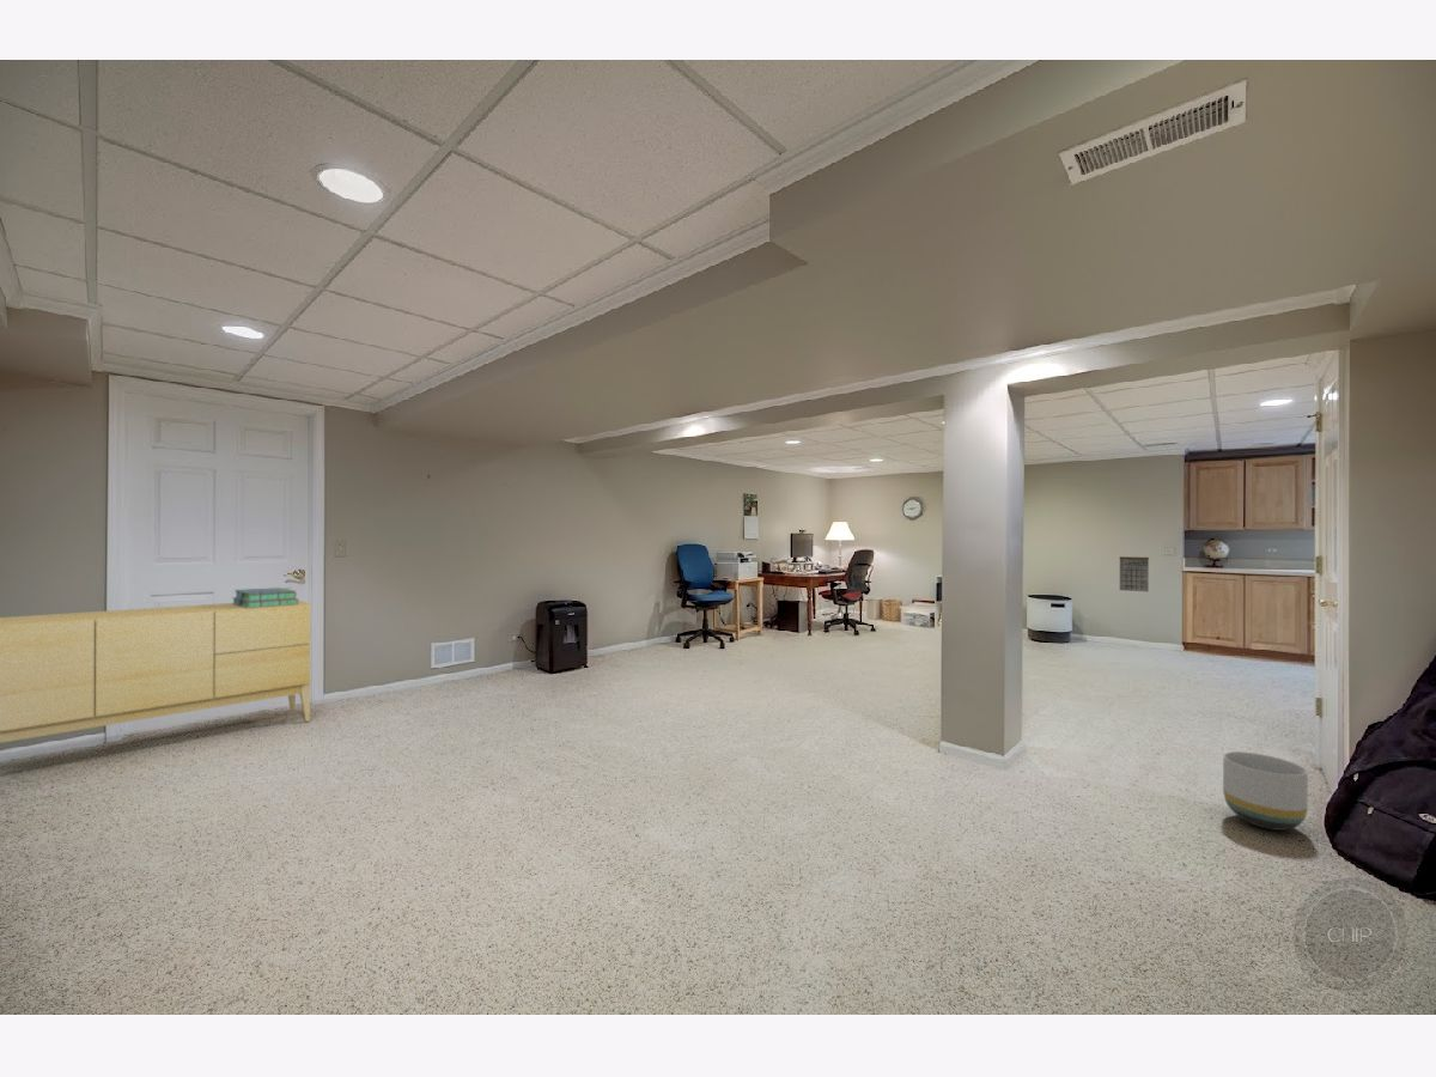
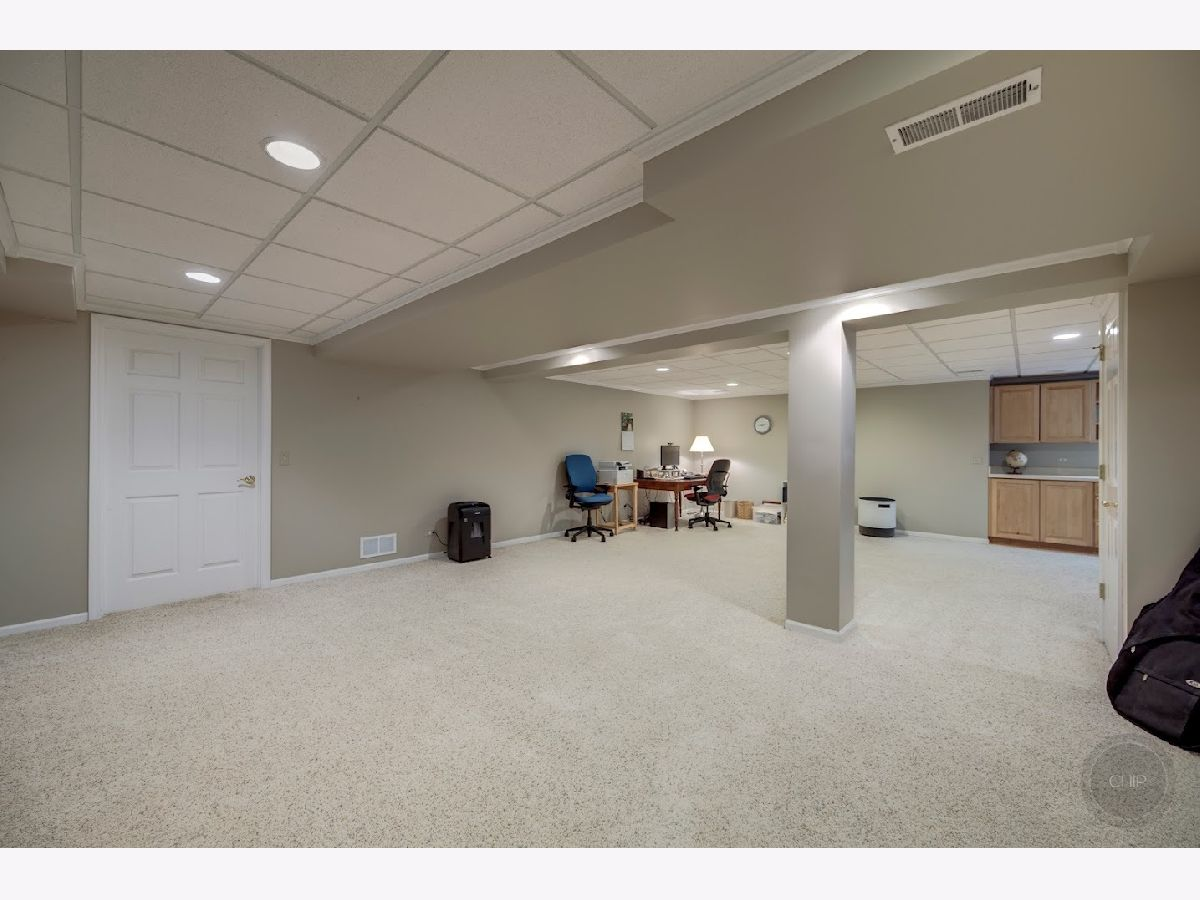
- planter (1264, 793)
- calendar (1133, 570)
- stack of books (264, 596)
- sideboard (153, 676)
